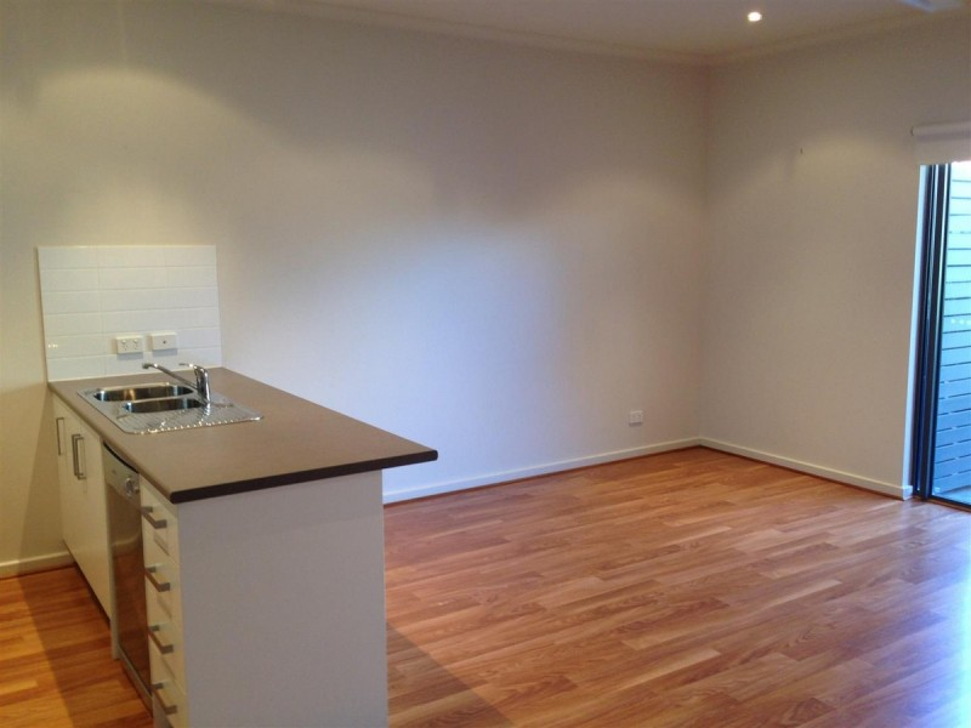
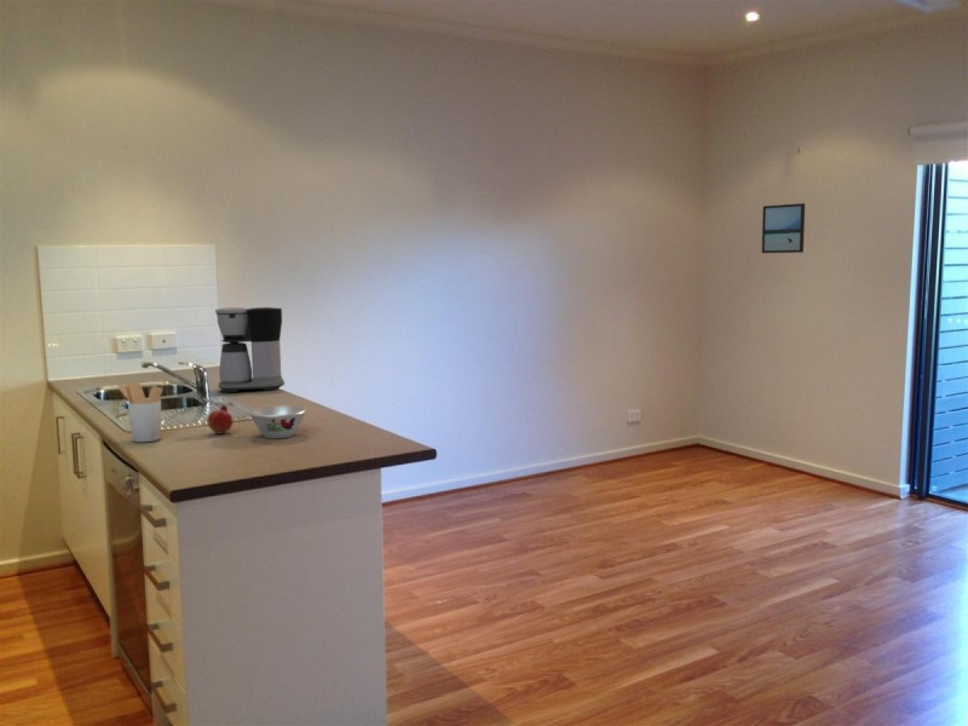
+ coffee maker (252, 347)
+ bowl (278, 422)
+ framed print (782, 229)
+ utensil holder (140, 410)
+ fruit (219, 419)
